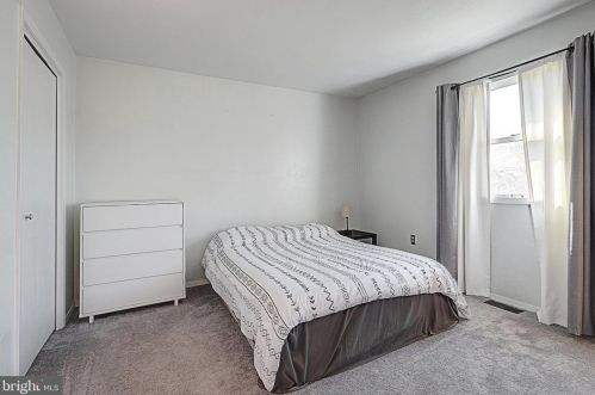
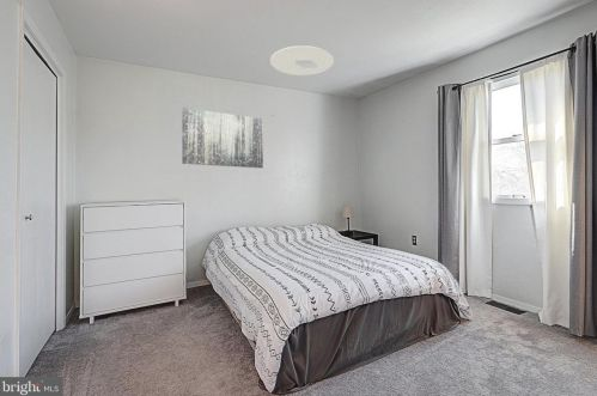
+ ceiling light (301, 59)
+ wall art (225, 139)
